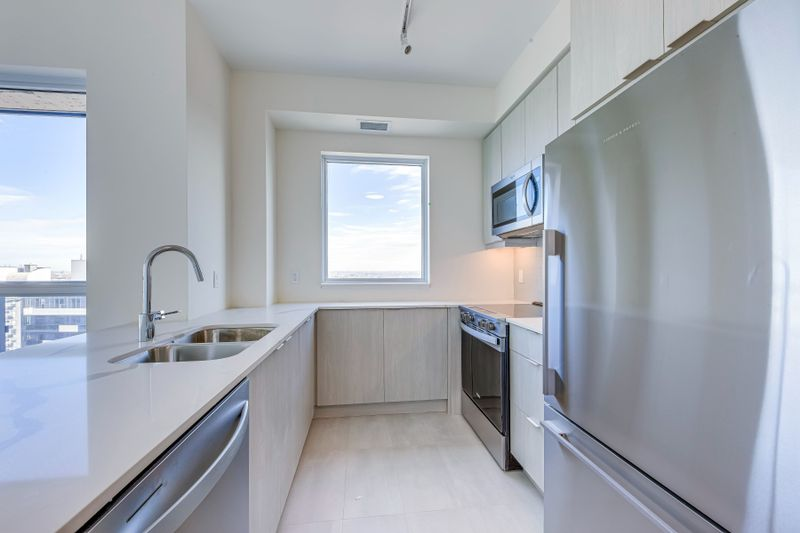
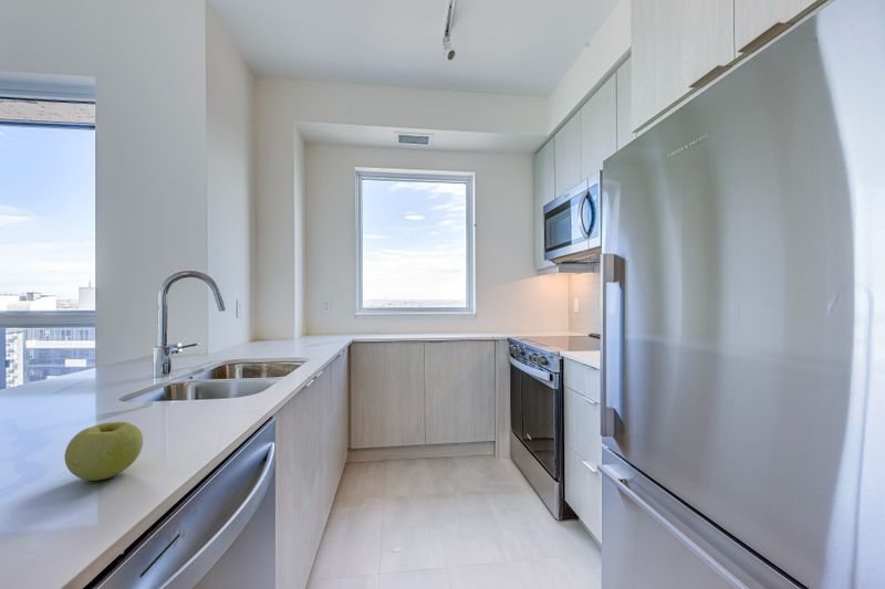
+ apple (105, 450)
